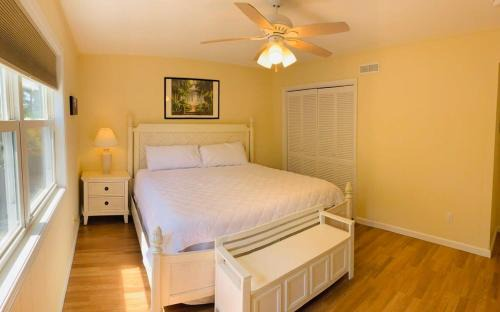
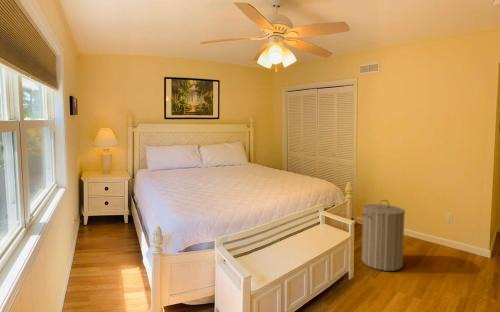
+ laundry hamper (382, 231)
